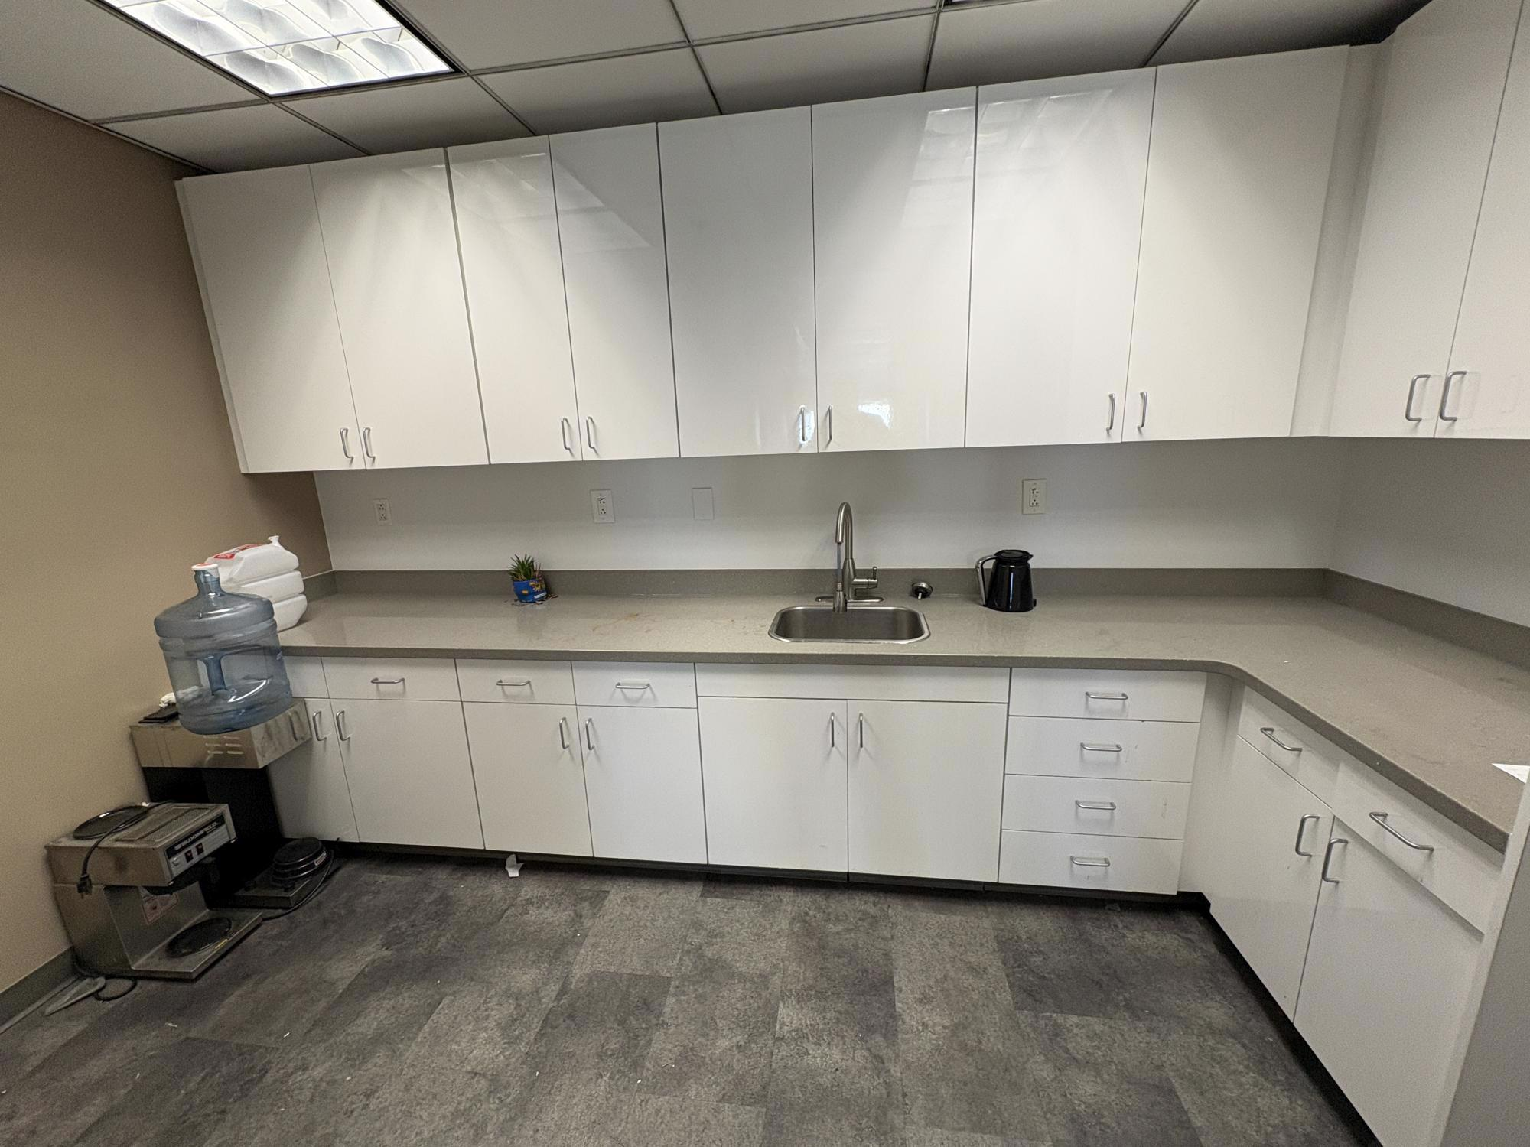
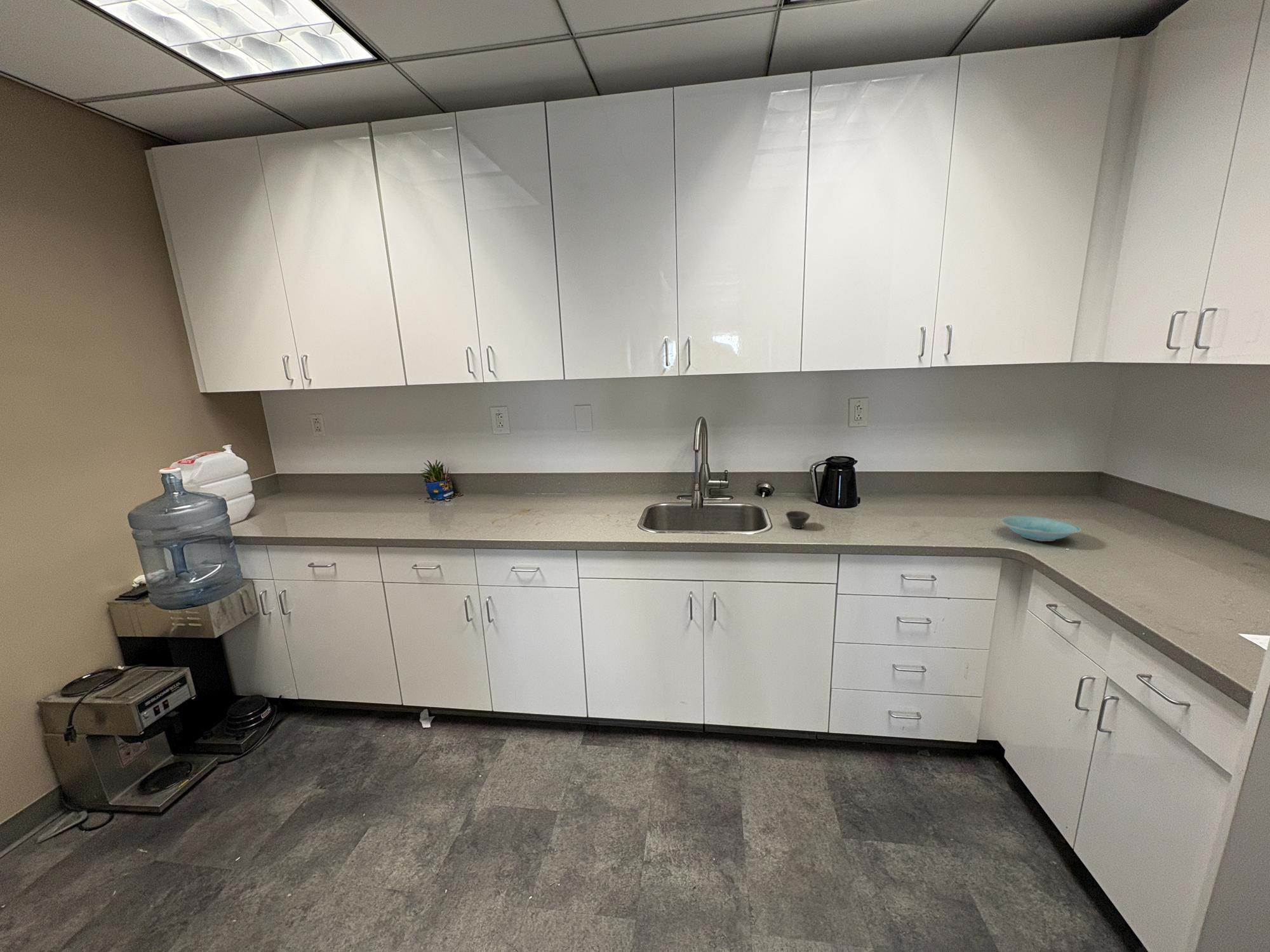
+ cup (798, 520)
+ bowl (1038, 530)
